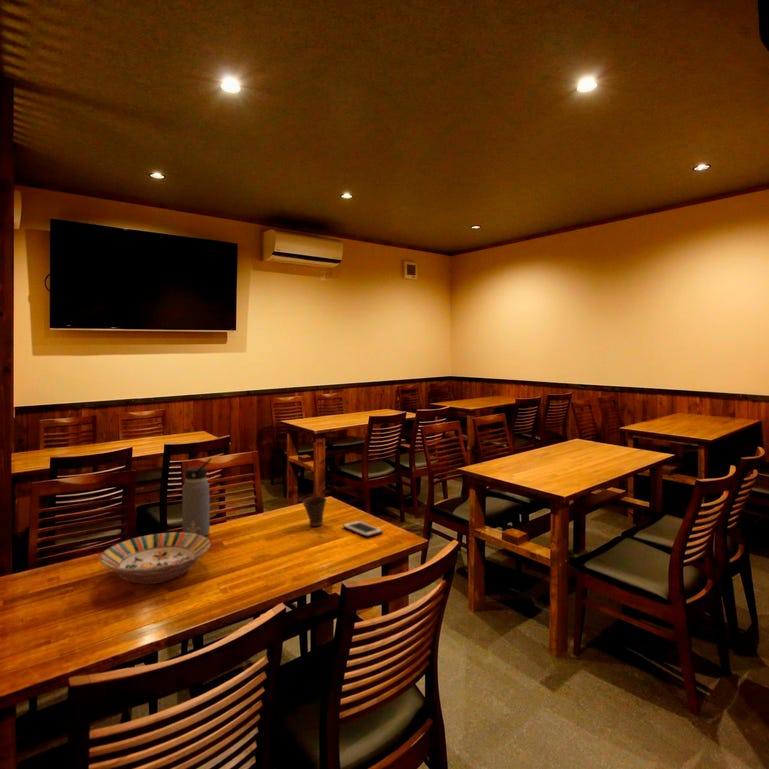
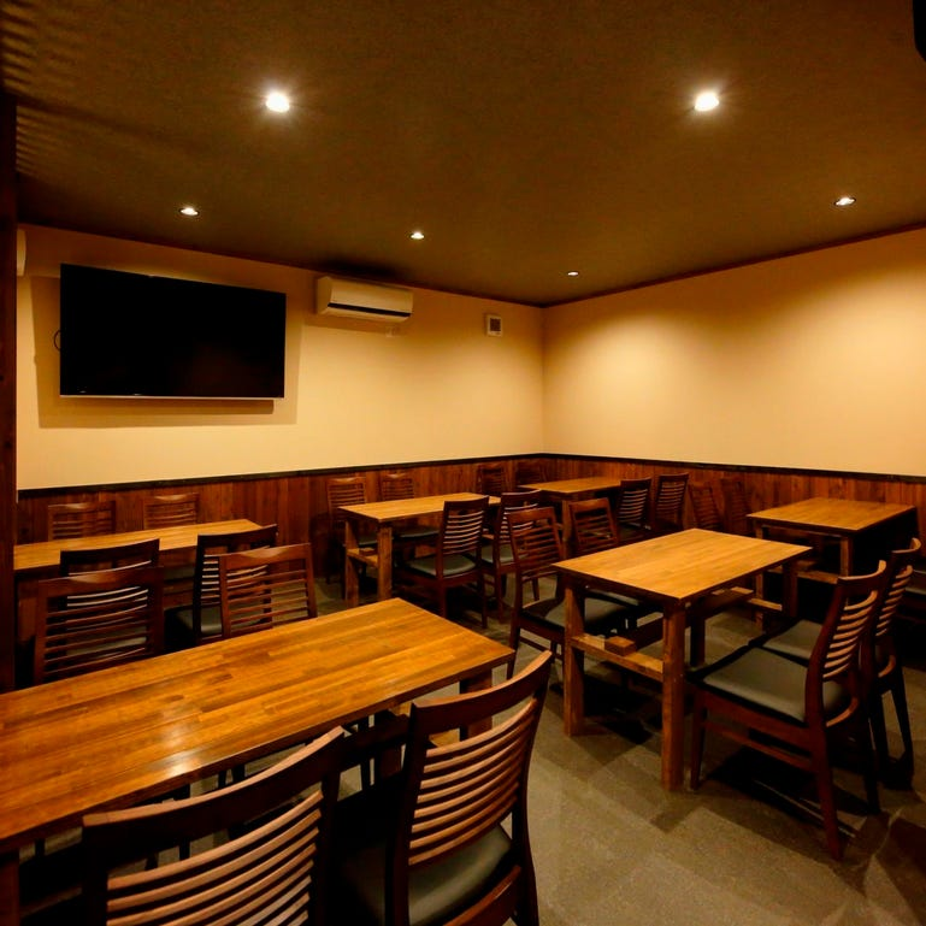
- cup (314, 512)
- serving bowl (157, 561)
- water bottle (197, 496)
- cell phone (362, 528)
